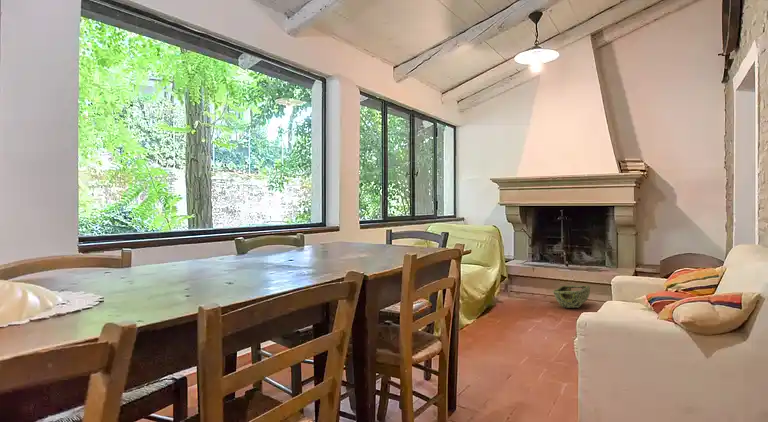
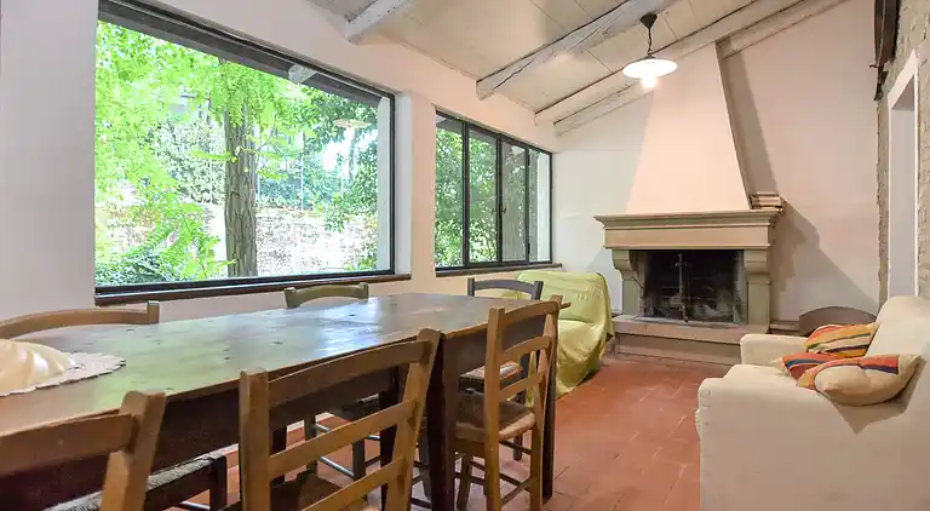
- woven basket (571, 296)
